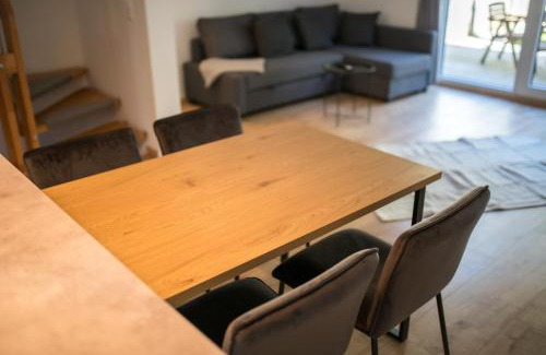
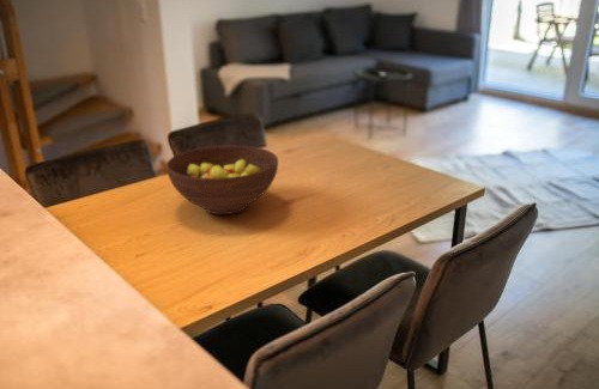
+ fruit bowl (224, 184)
